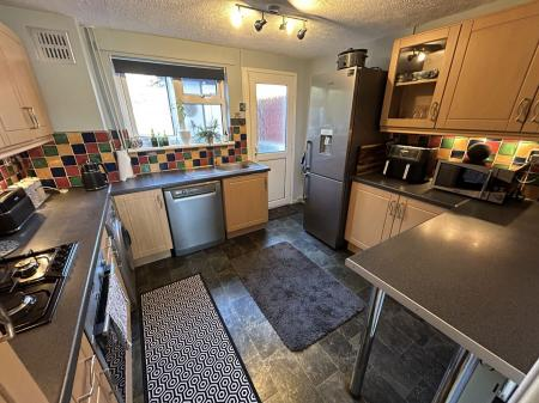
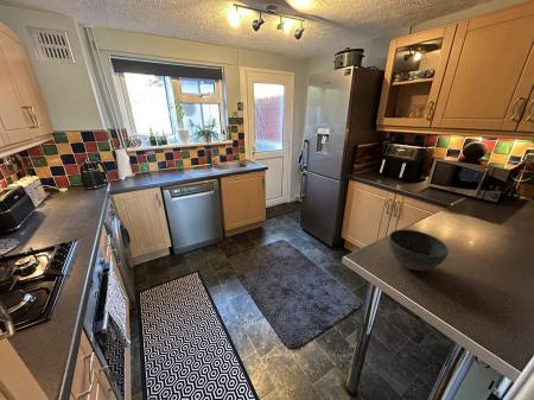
+ bowl (413, 253)
